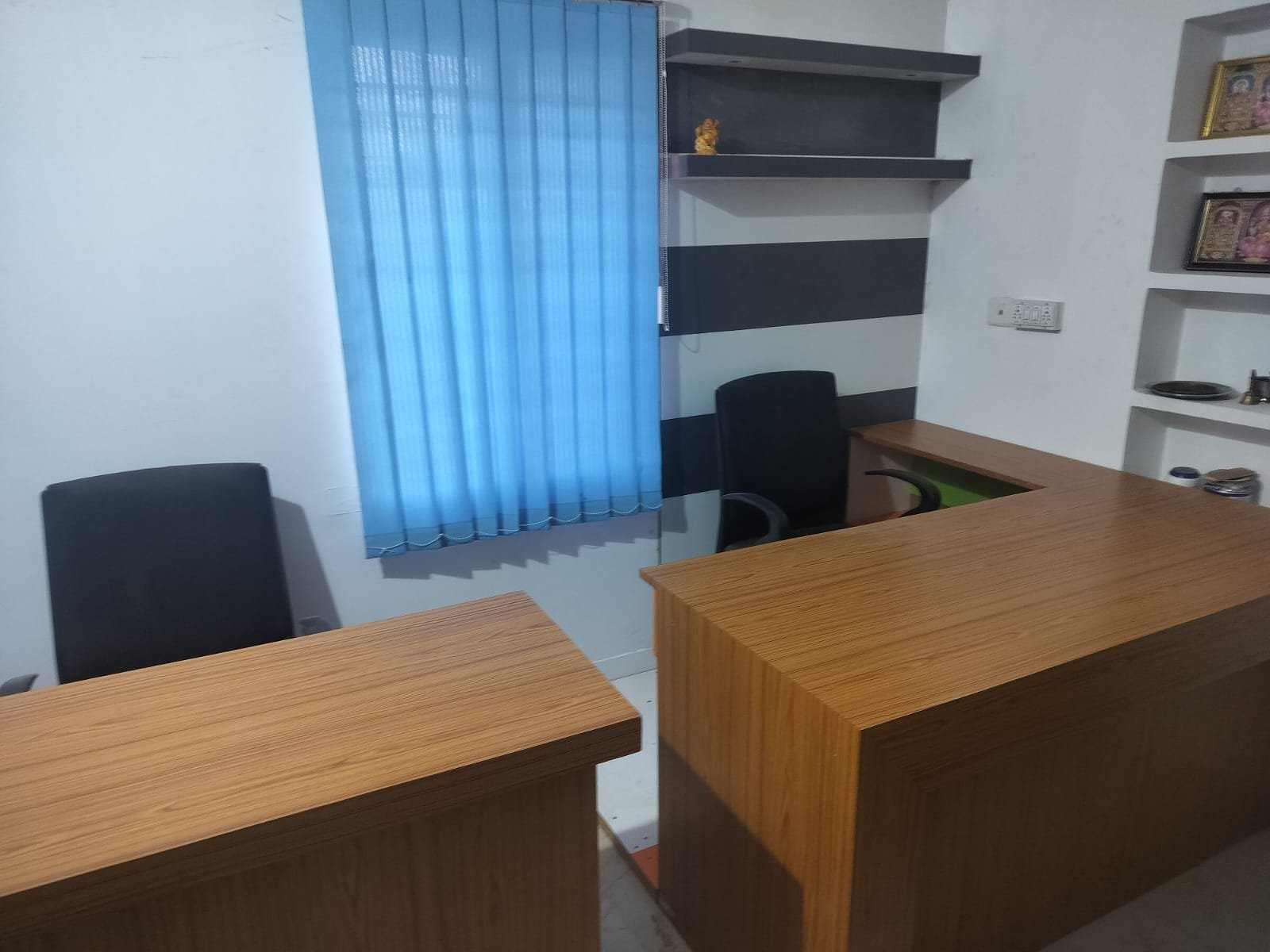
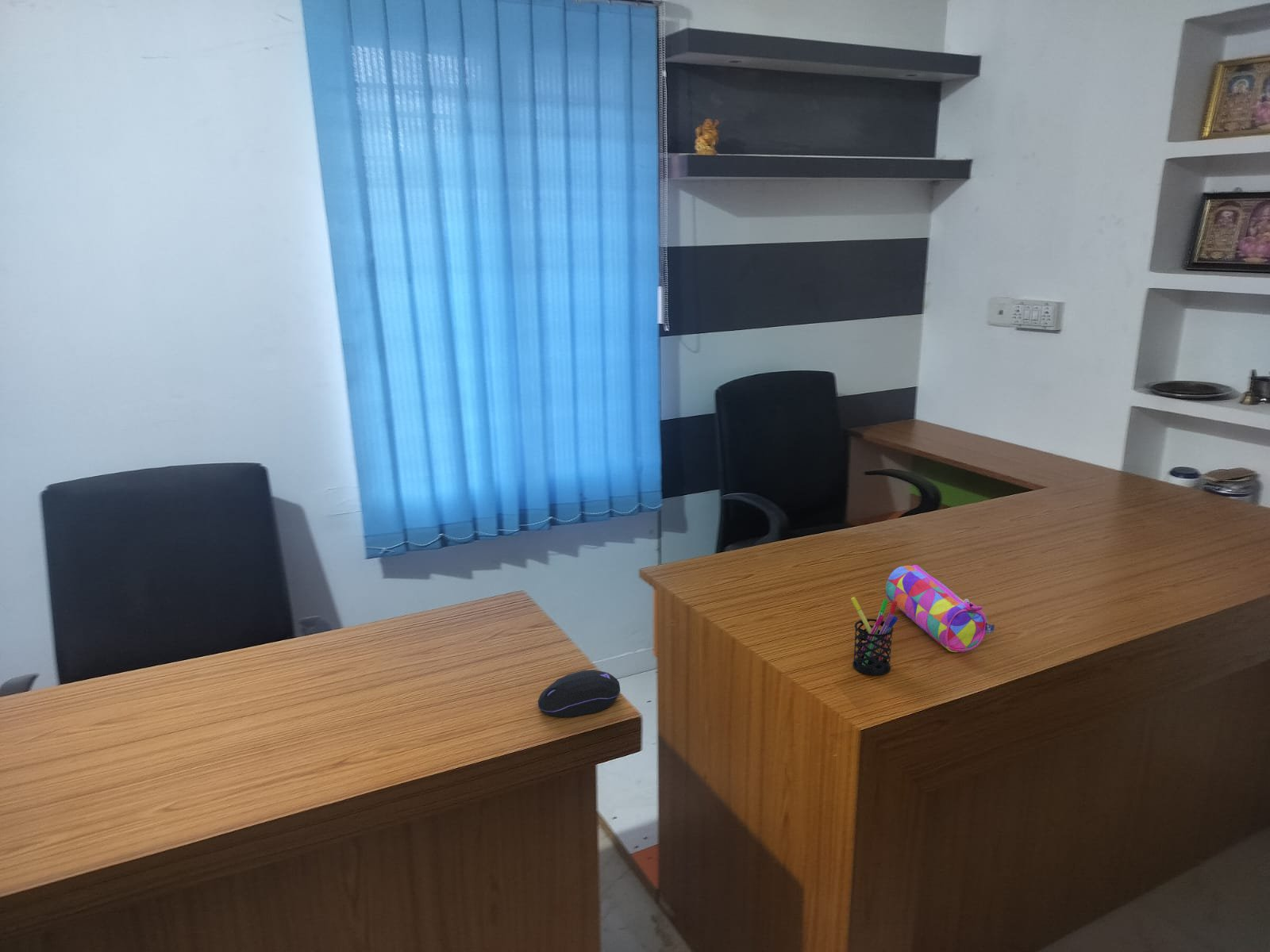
+ computer mouse (579, 690)
+ pen holder (877, 631)
+ pencil case (936, 605)
